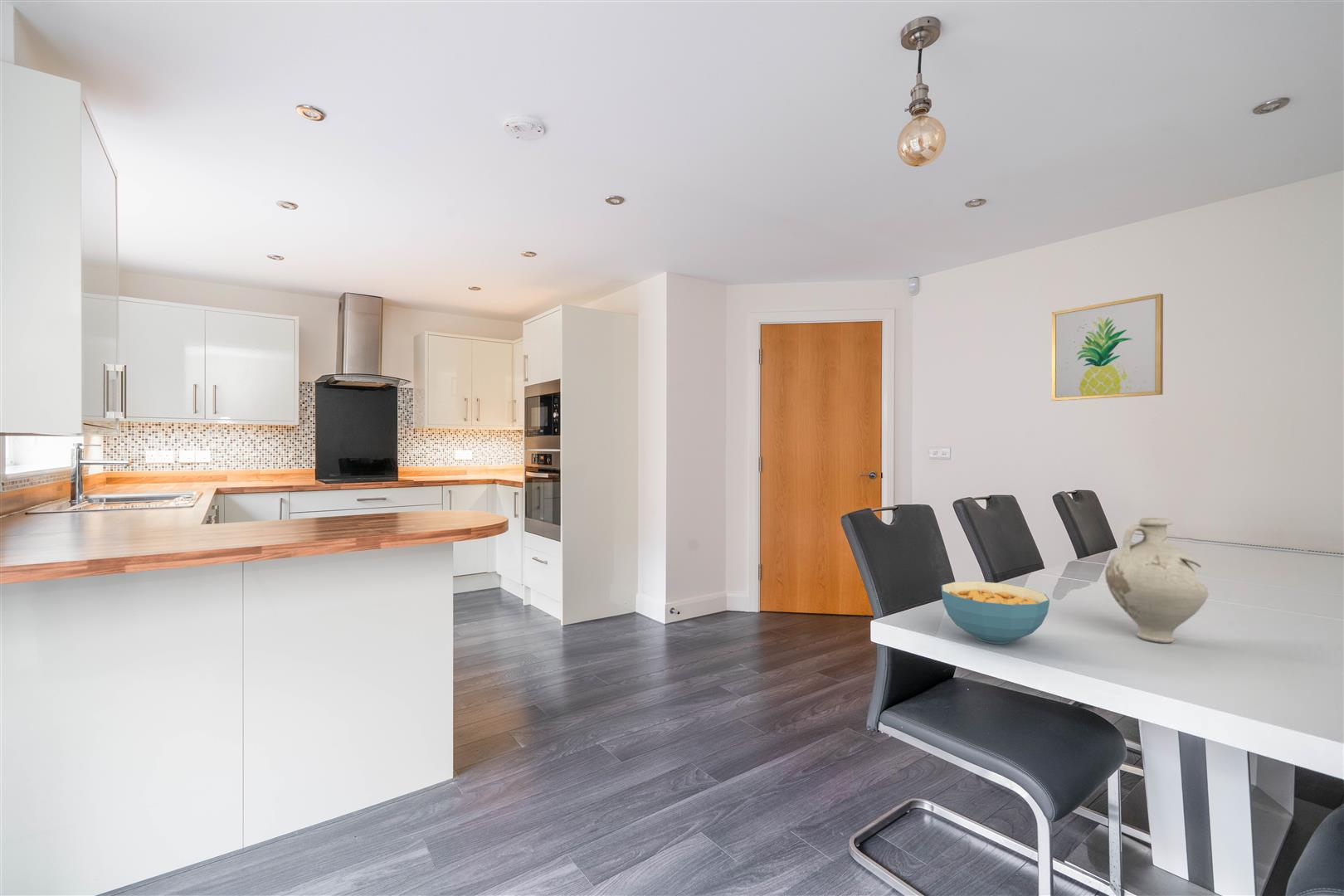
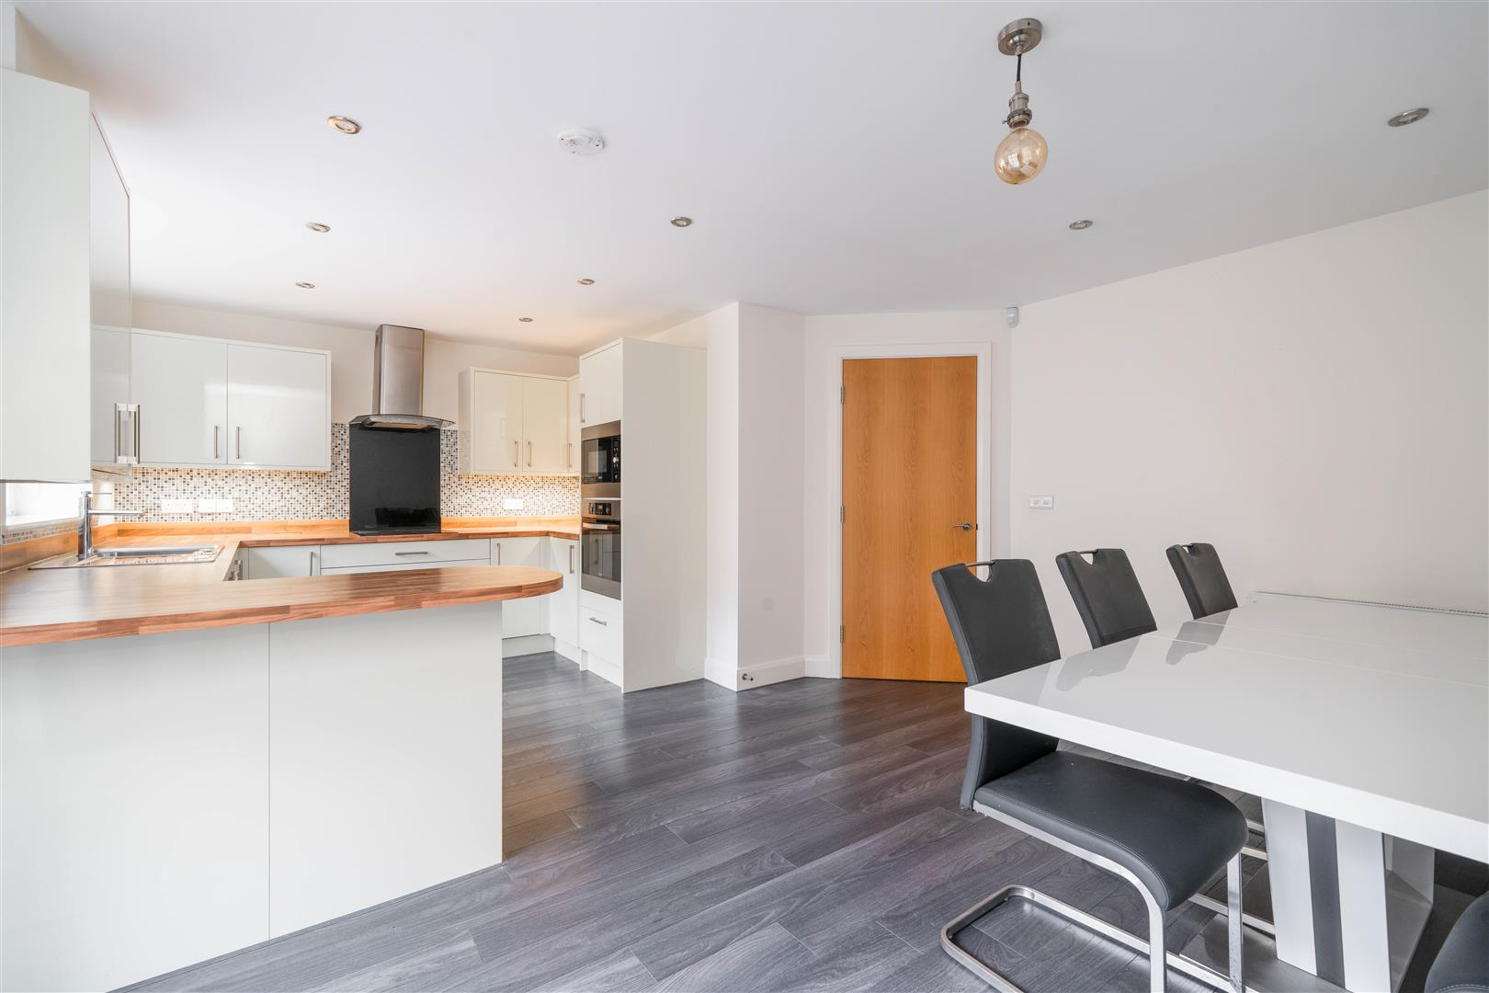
- cereal bowl (992, 616)
- wall art (1103, 350)
- decorative vase (1155, 578)
